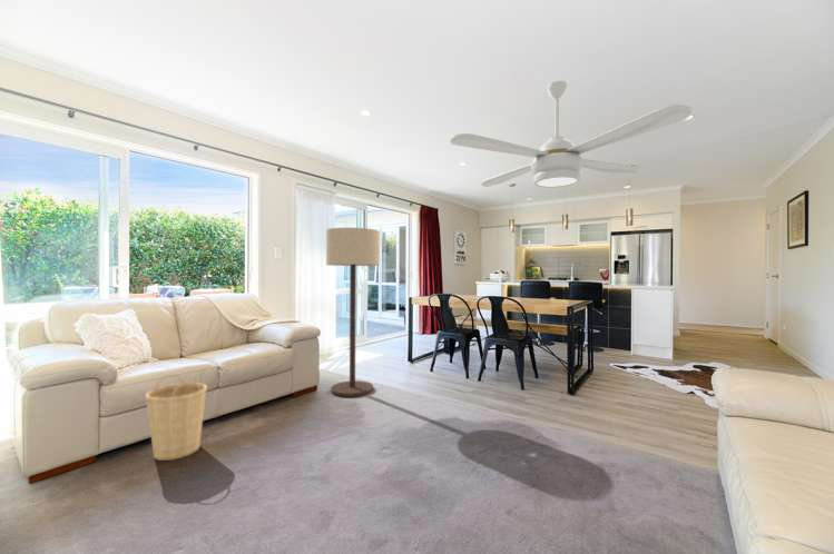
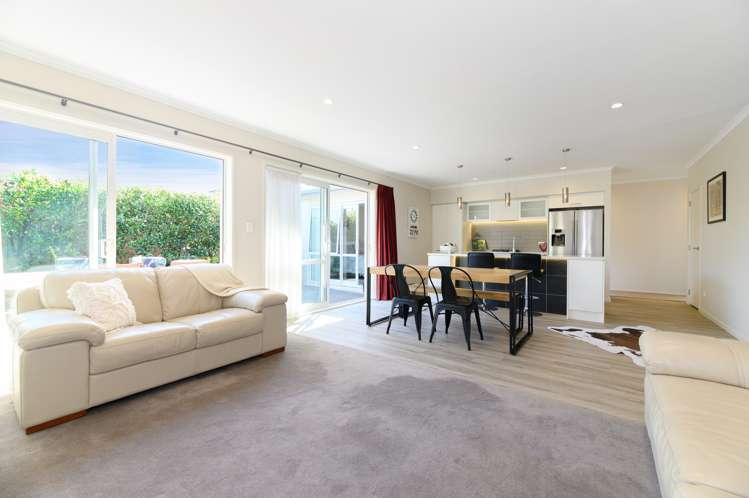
- ceiling fan (557, 133)
- basket (177, 414)
- floor lamp (352, 310)
